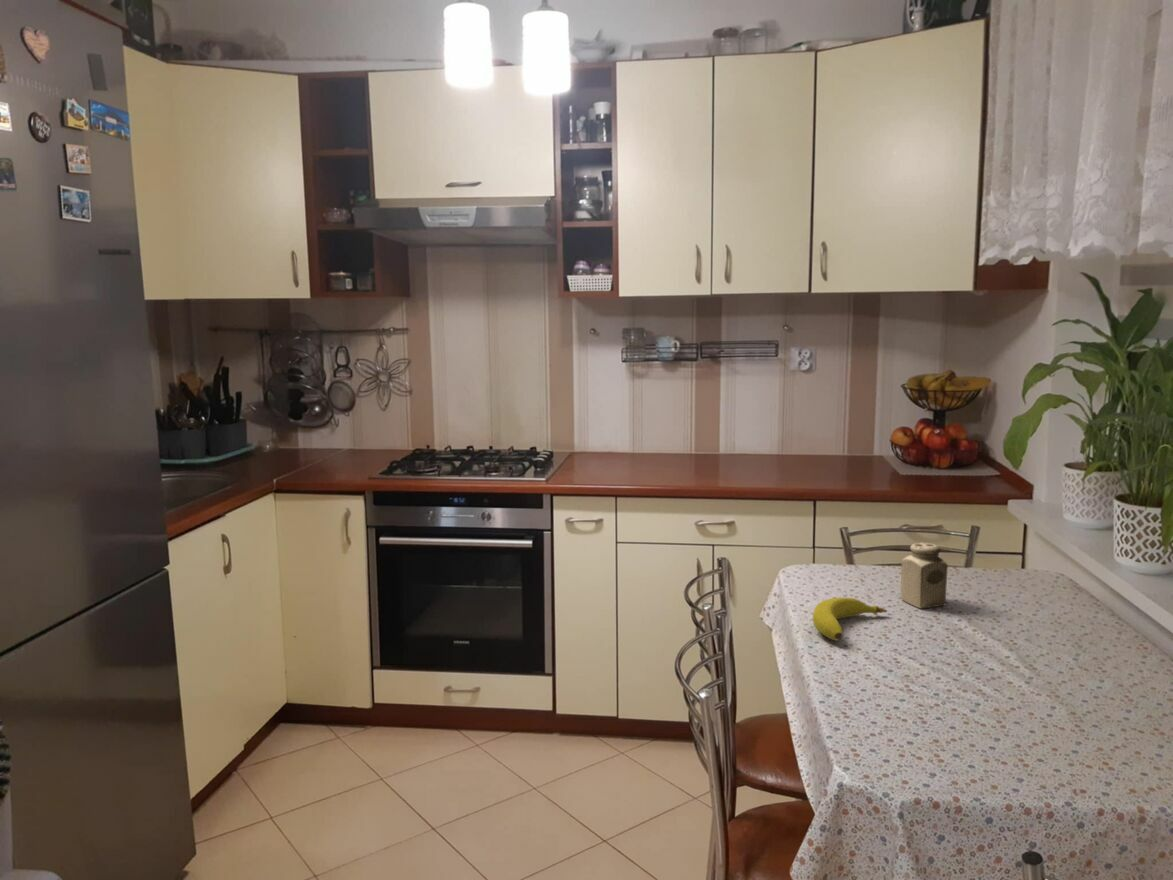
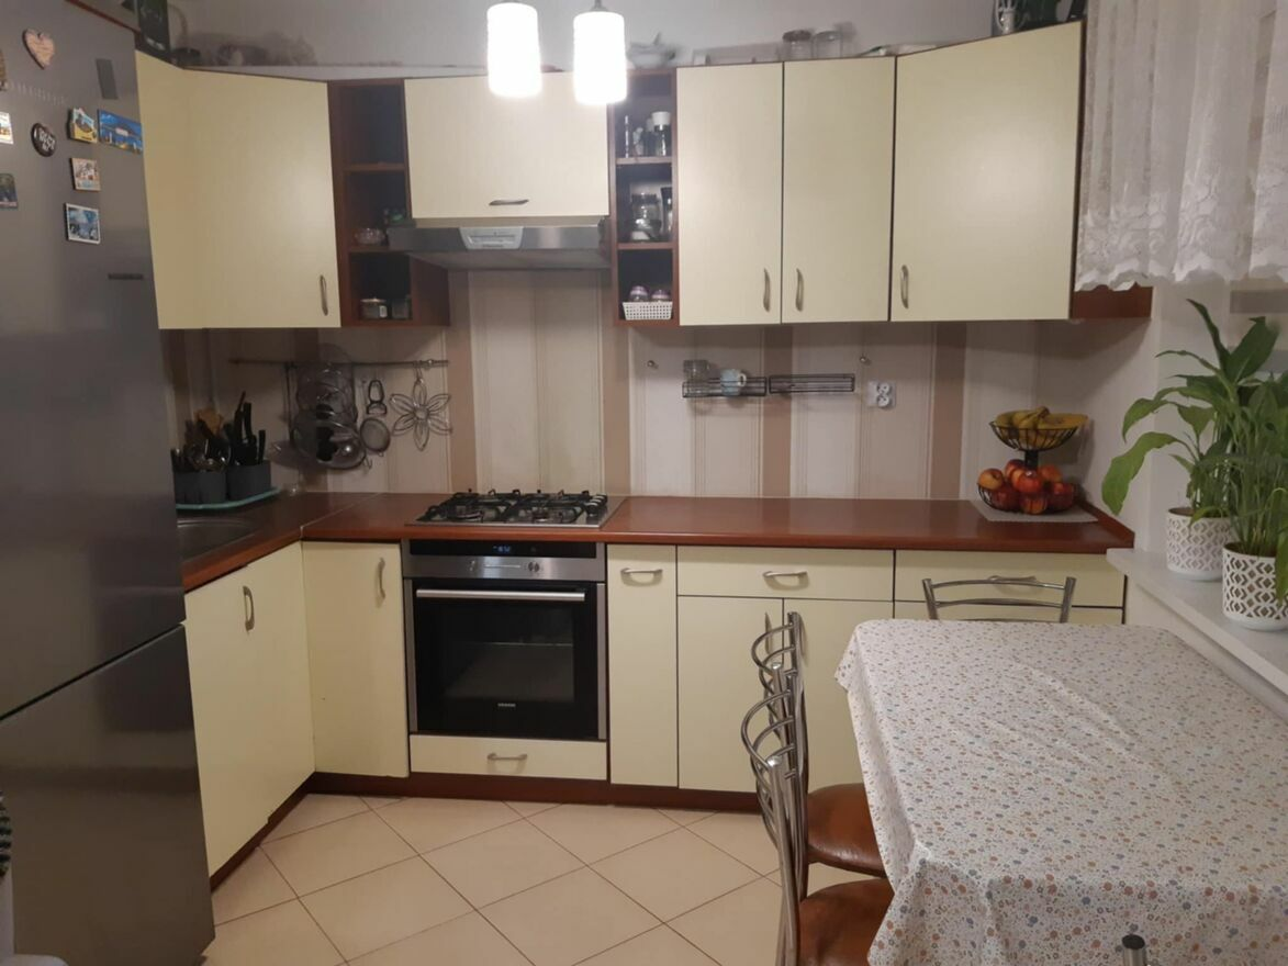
- fruit (848, 616)
- salt shaker (923, 573)
